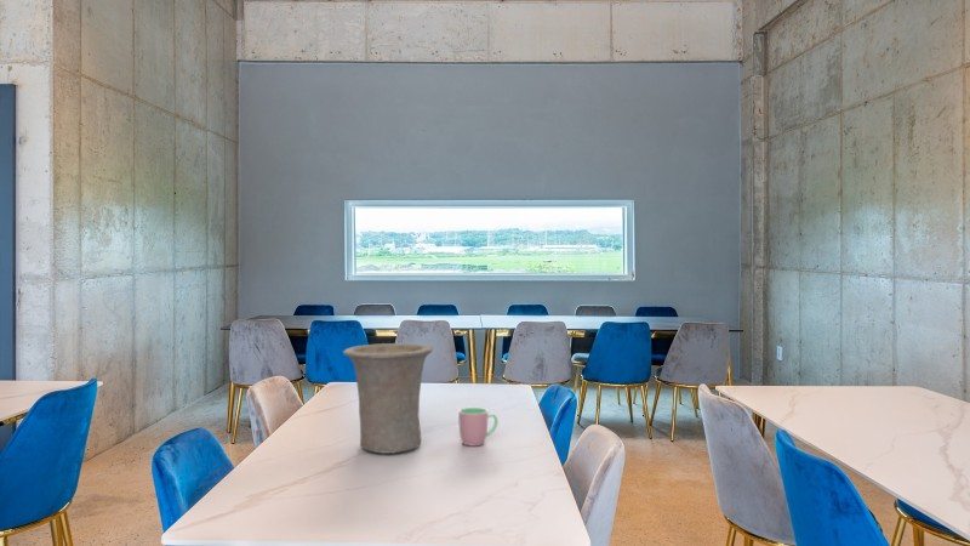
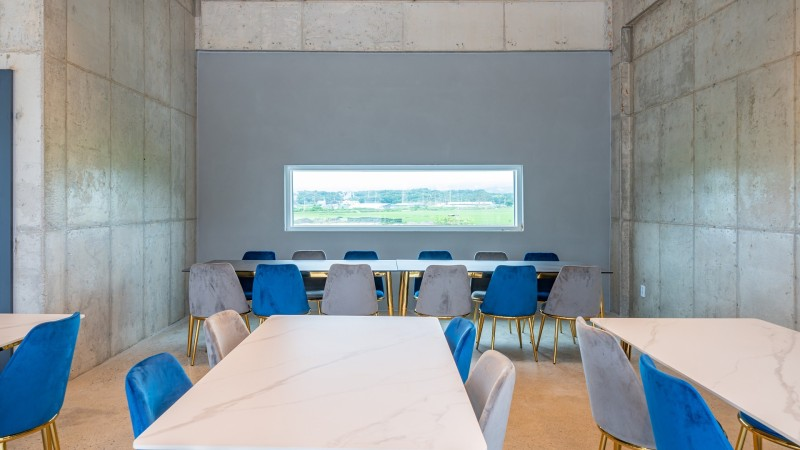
- cup (478, 426)
- vase (388, 396)
